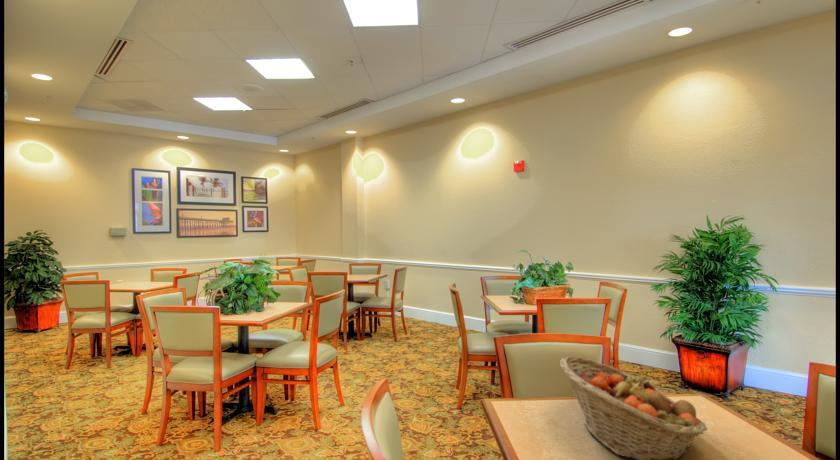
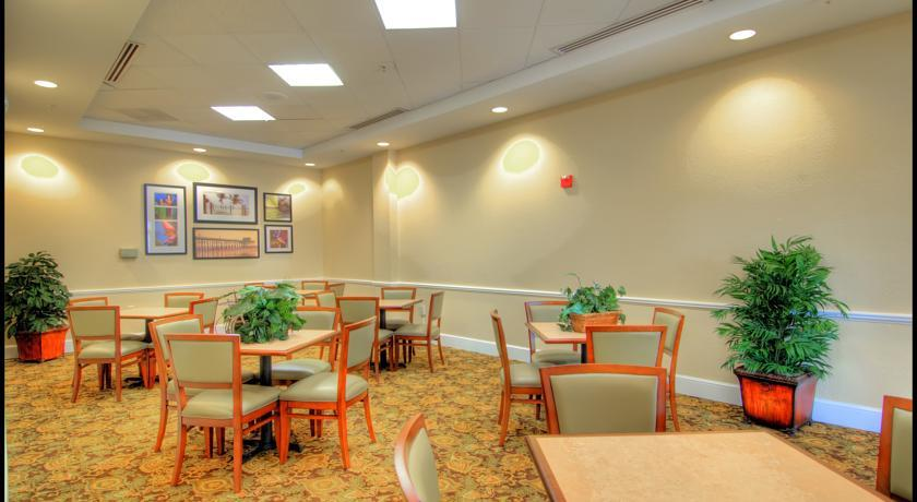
- fruit basket (625, 401)
